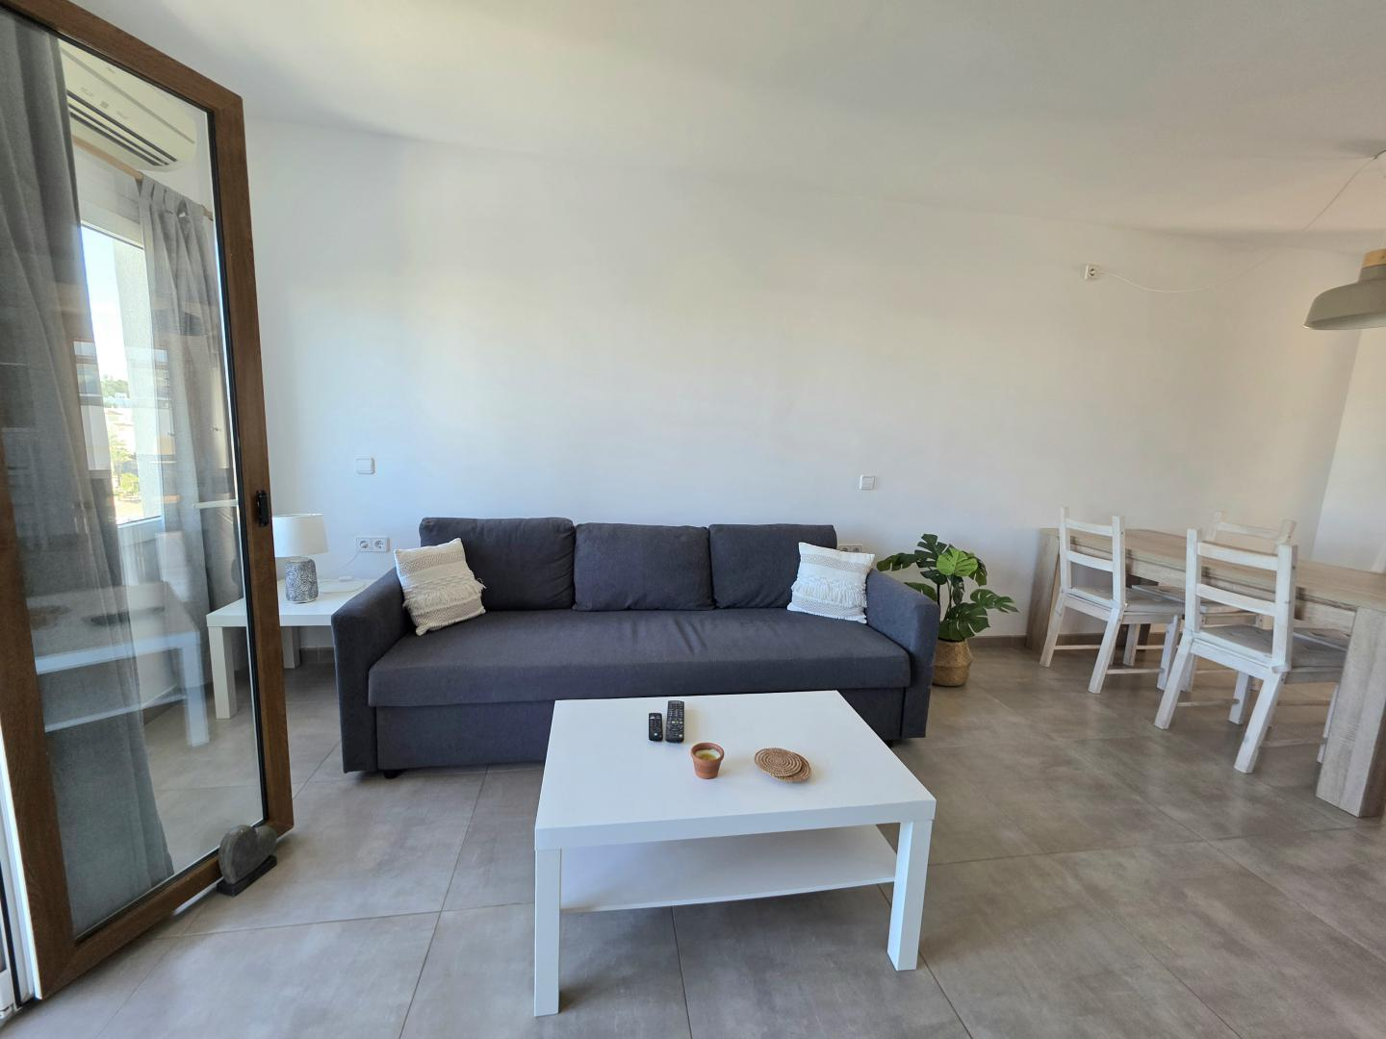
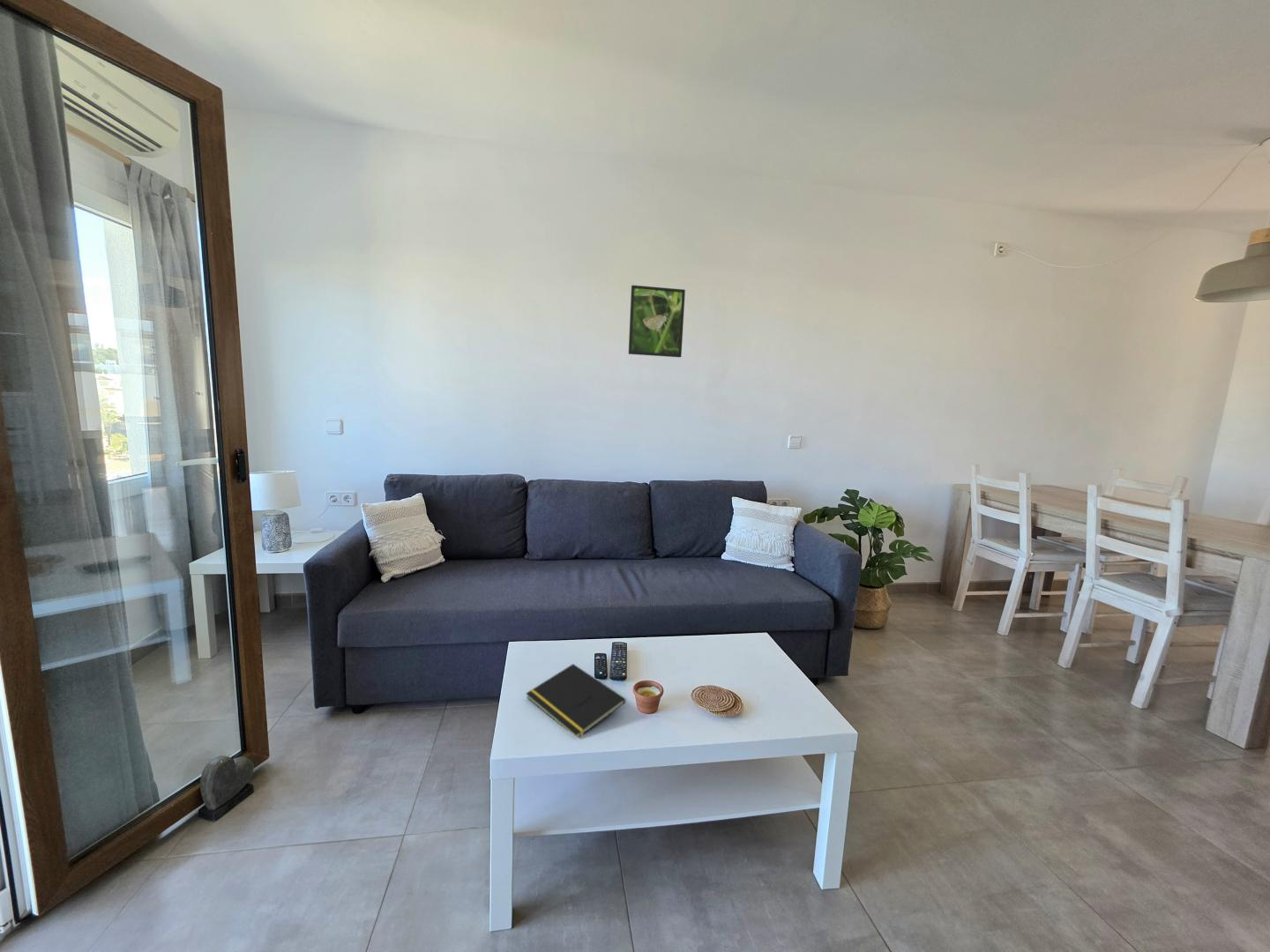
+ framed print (656, 322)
+ notepad (574, 697)
